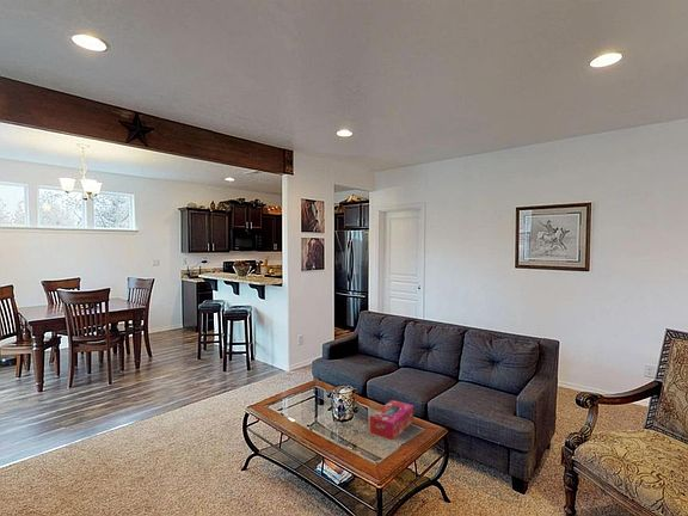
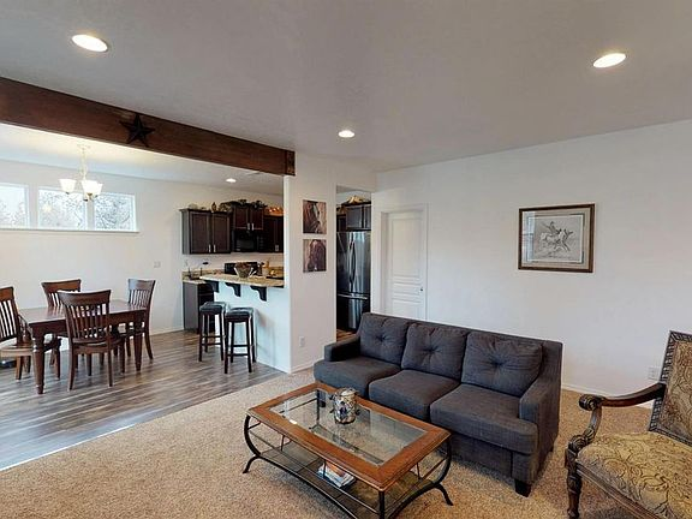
- tissue box (392, 418)
